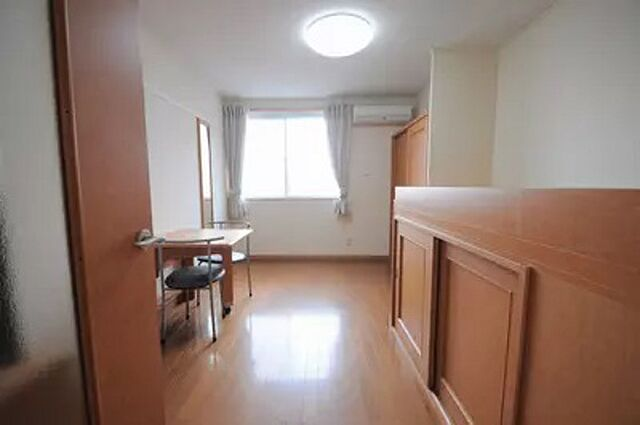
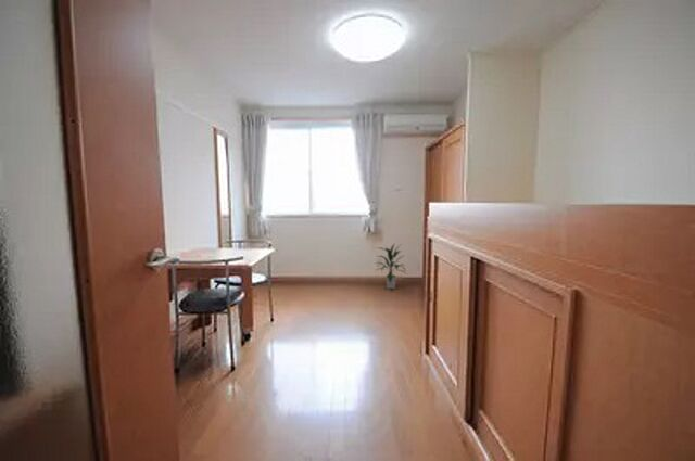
+ indoor plant (390, 266)
